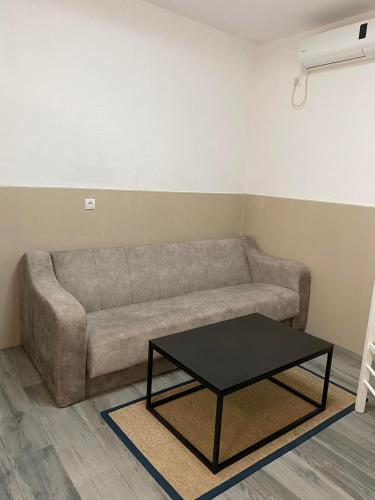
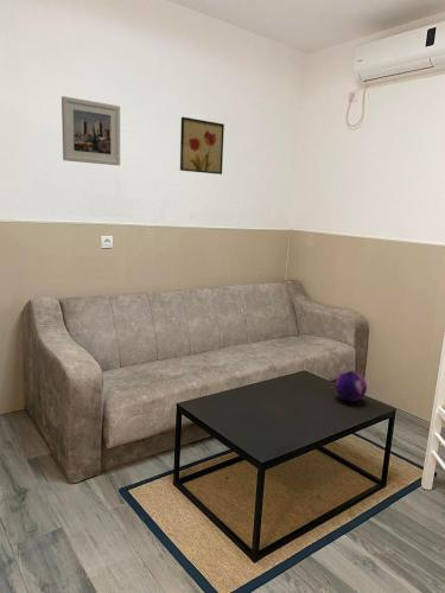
+ wall art (202, 146)
+ decorative orb (350, 385)
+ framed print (91, 132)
